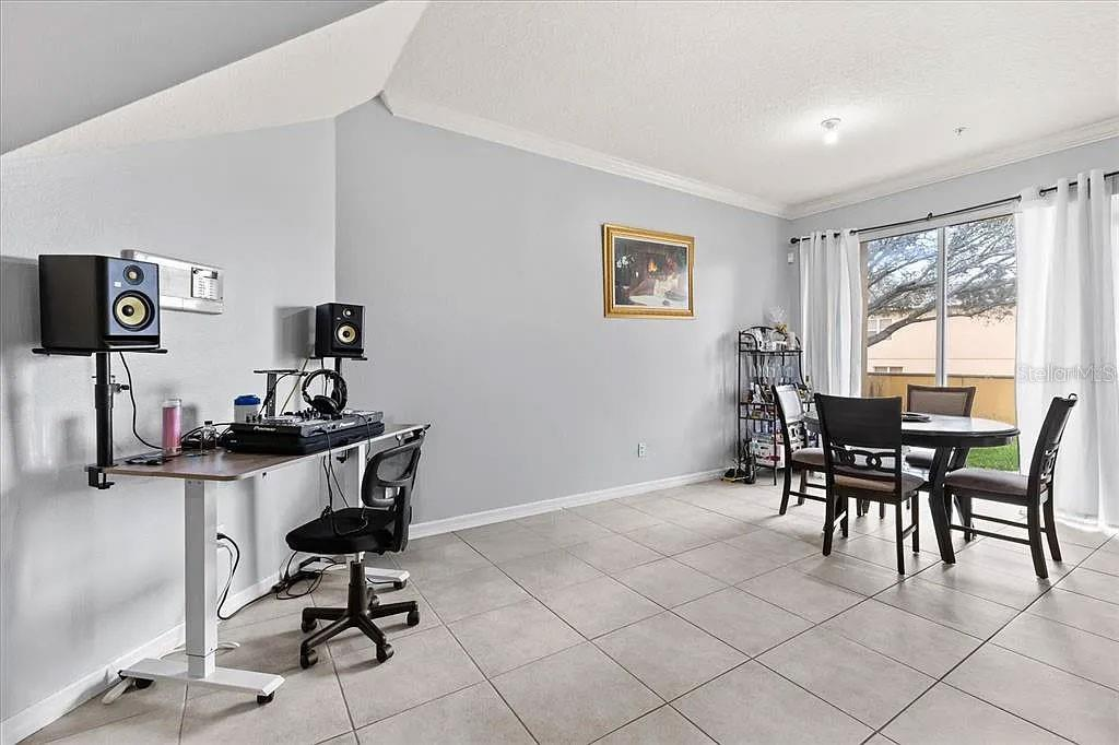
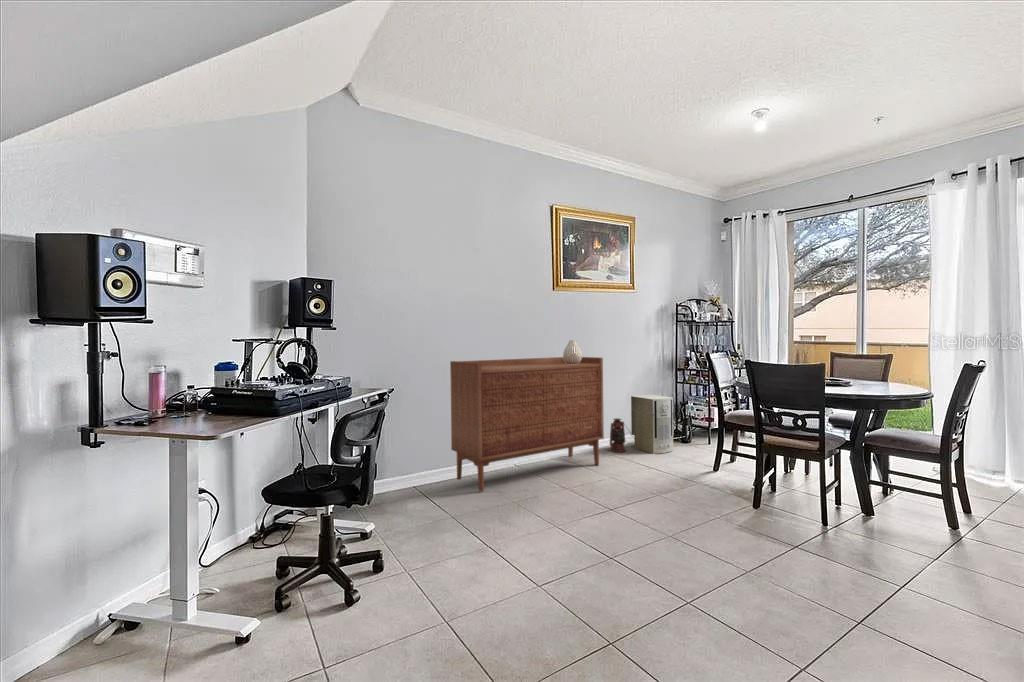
+ lantern (622, 435)
+ vase (572, 351)
+ air purifier (651, 422)
+ sideboard (530, 415)
